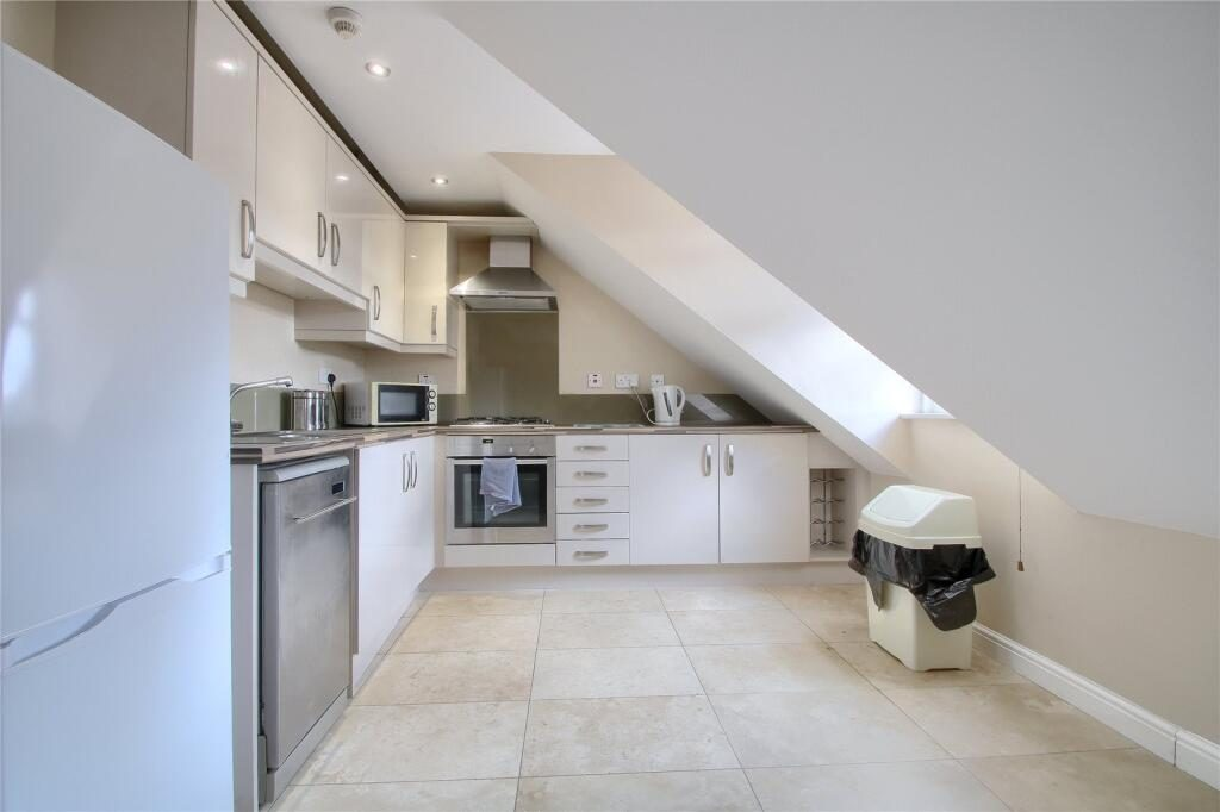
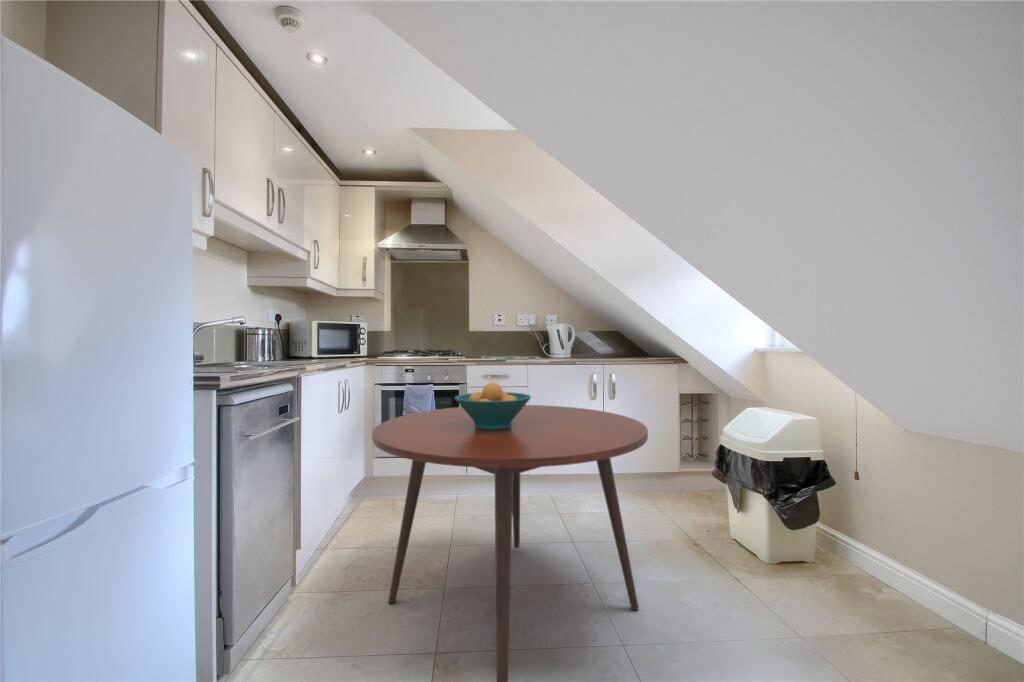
+ dining table (510, 514)
+ fruit bowl (492, 404)
